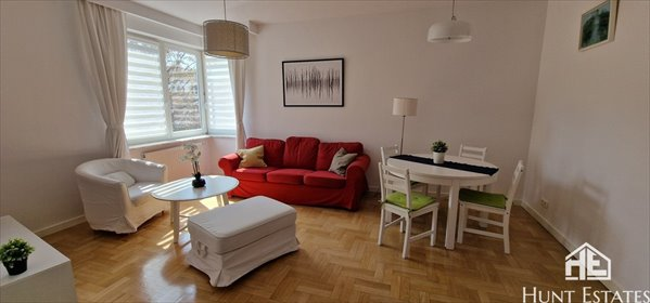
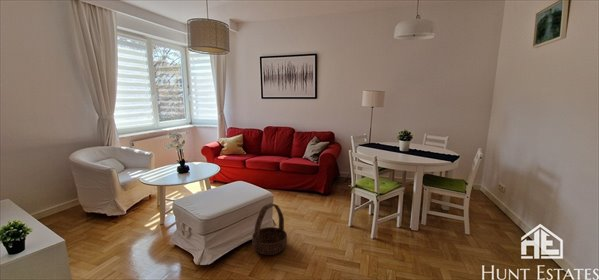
+ basket (269, 227)
